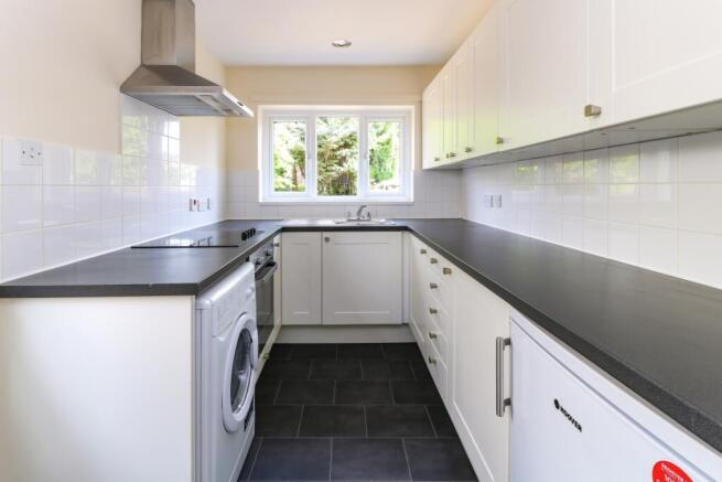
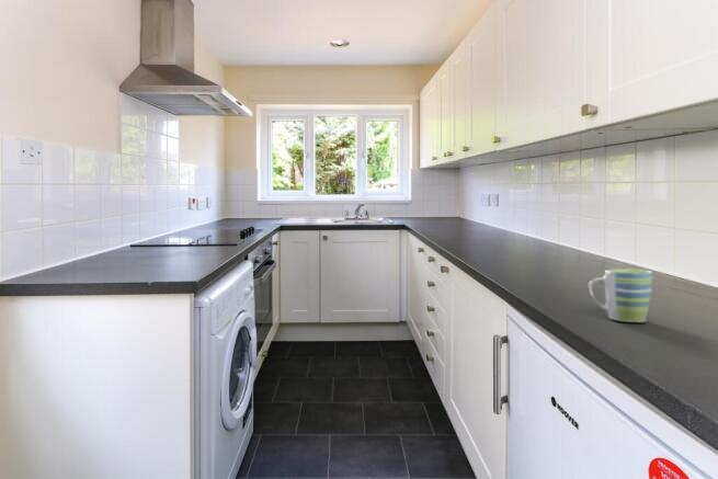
+ mug (618, 294)
